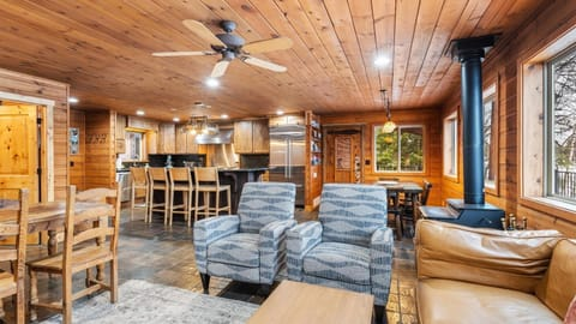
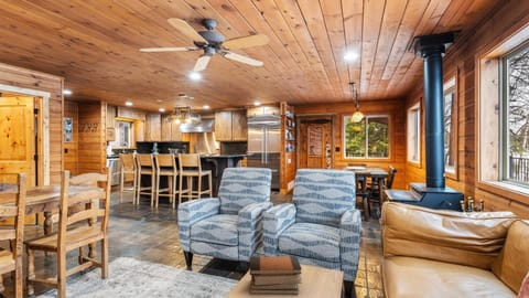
+ book stack (274, 275)
